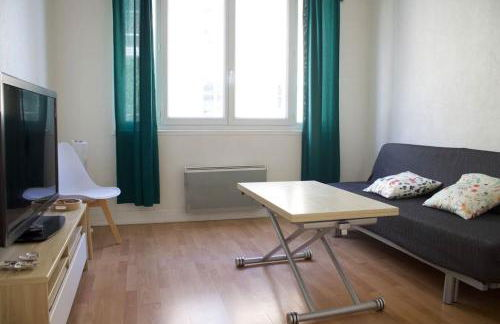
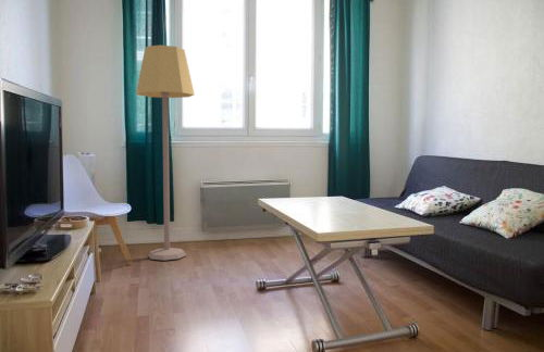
+ lamp (165, 154)
